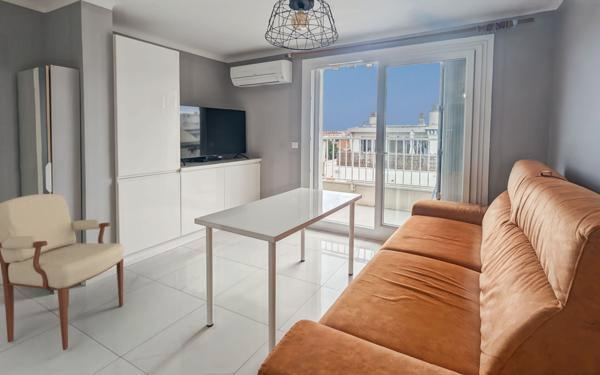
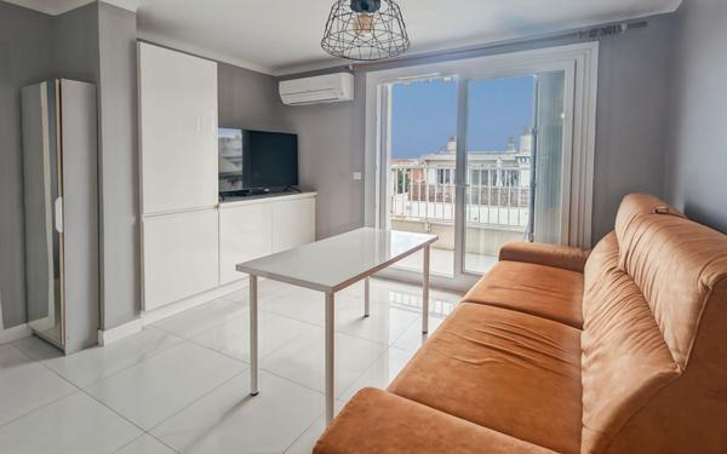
- armchair (64, 261)
